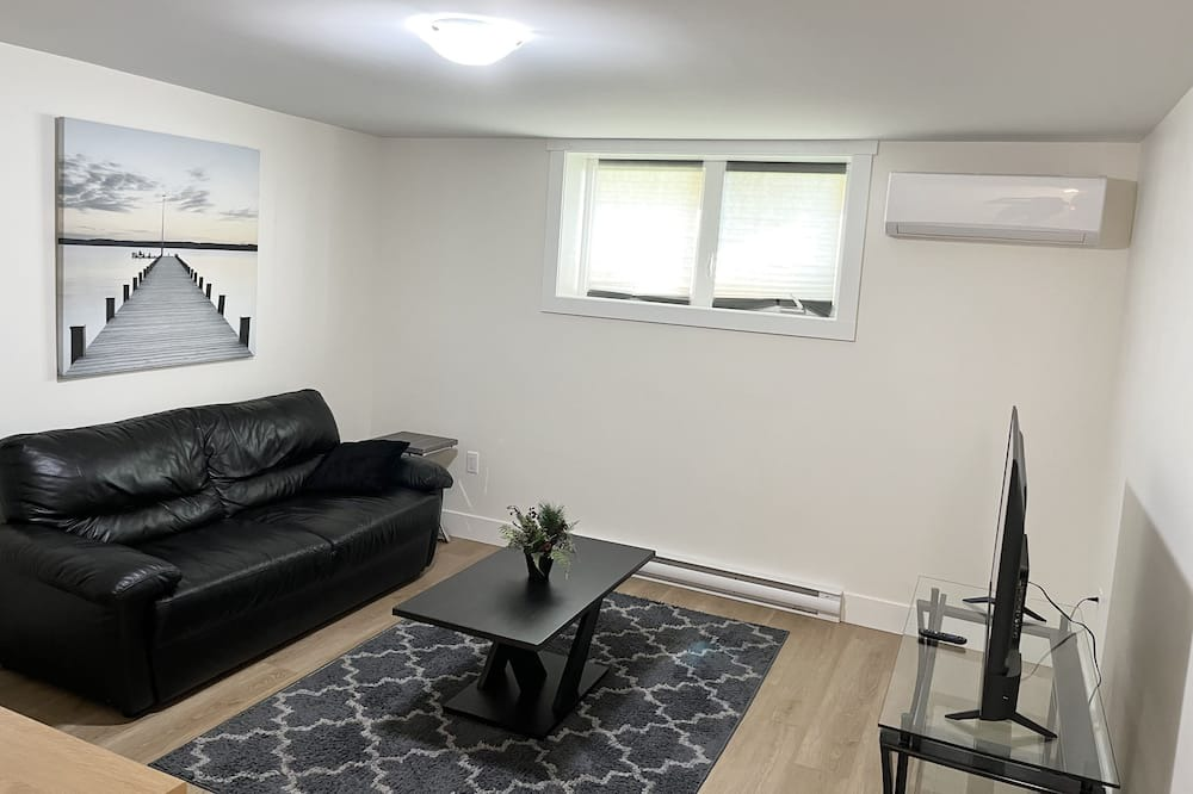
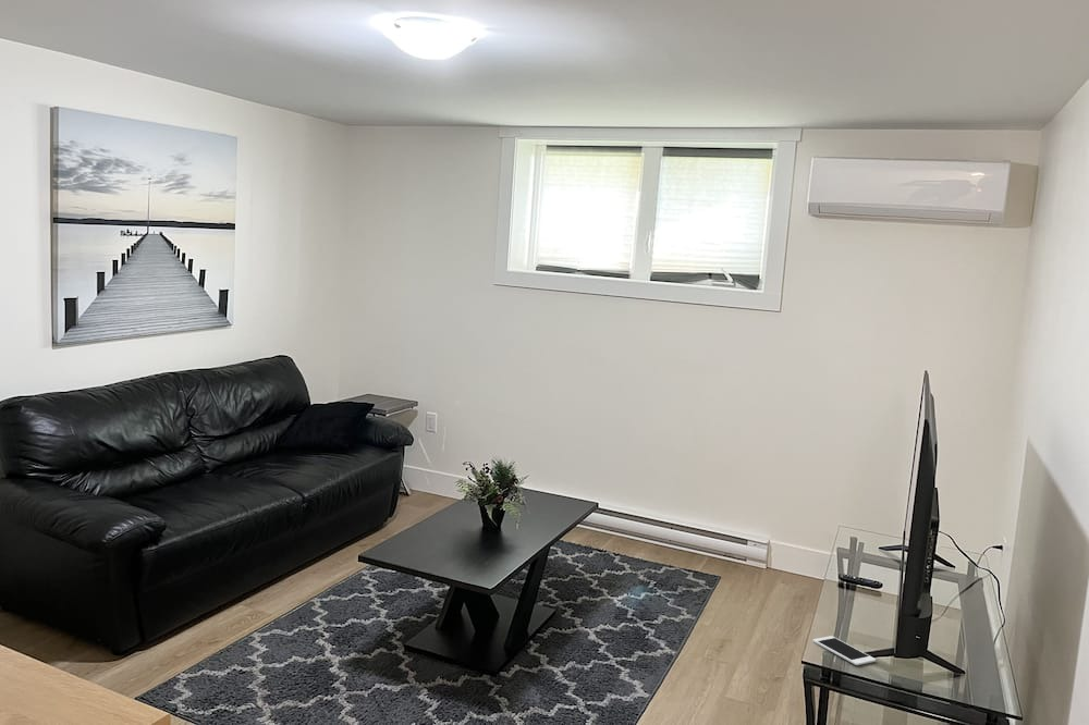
+ cell phone (843, 650)
